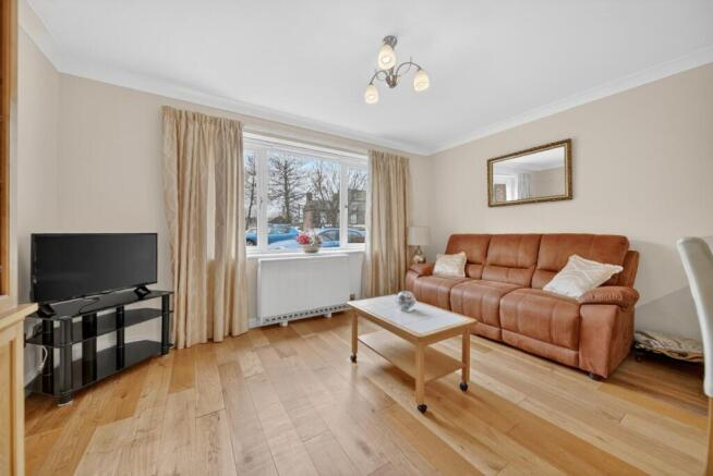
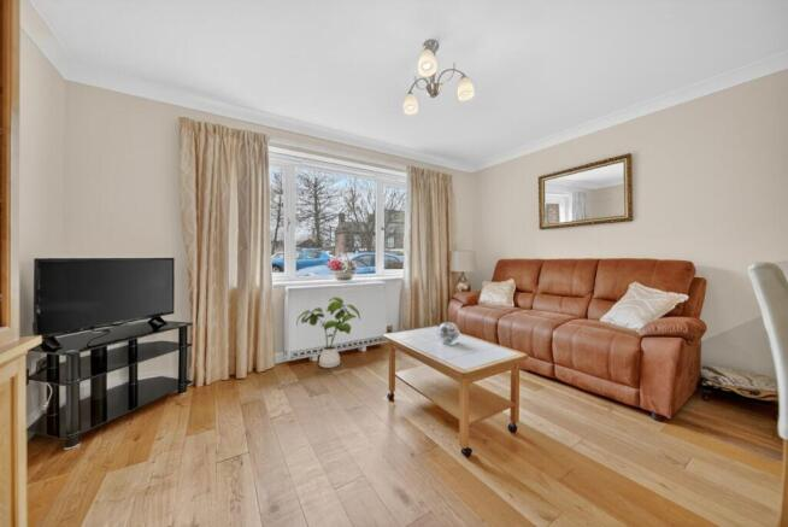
+ house plant (335, 332)
